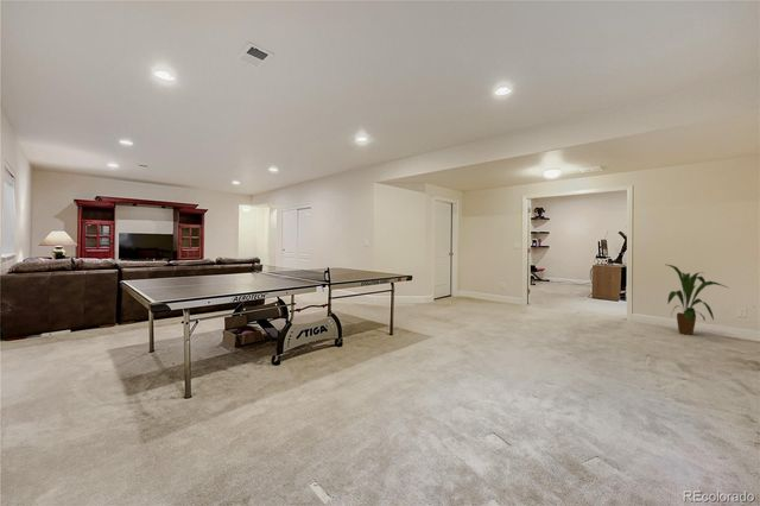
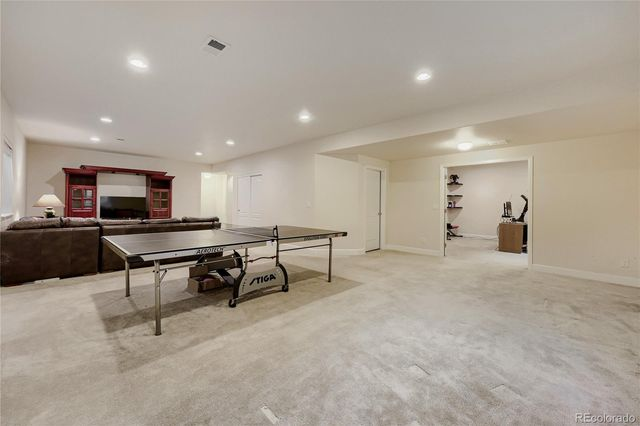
- house plant (695, 299)
